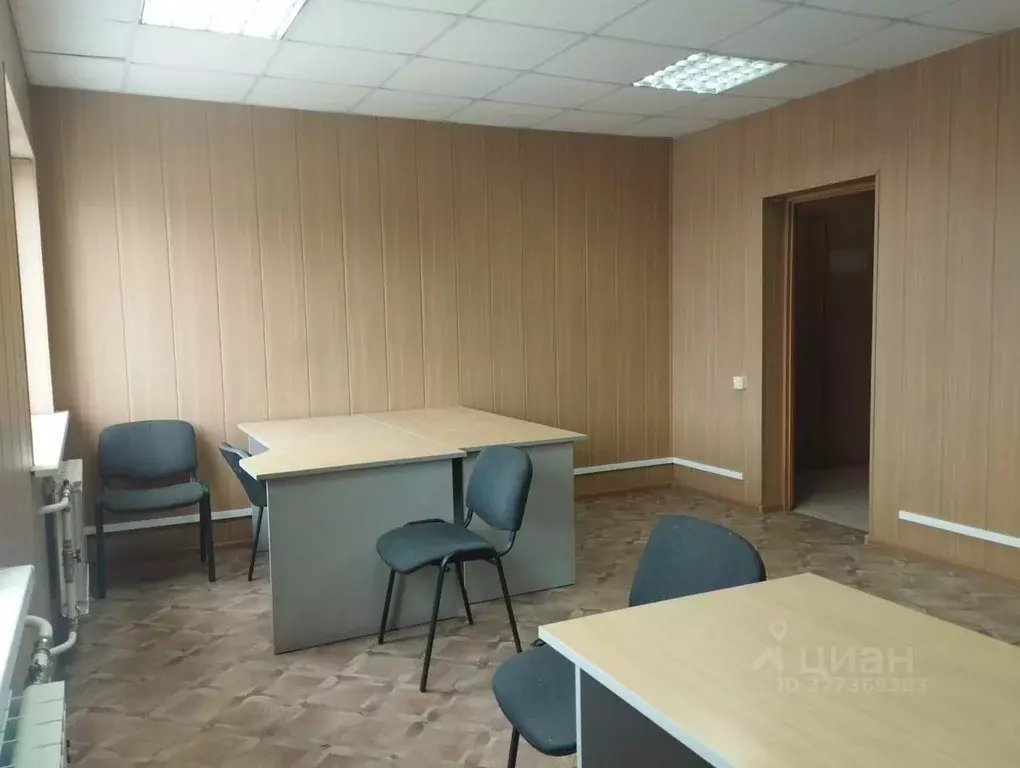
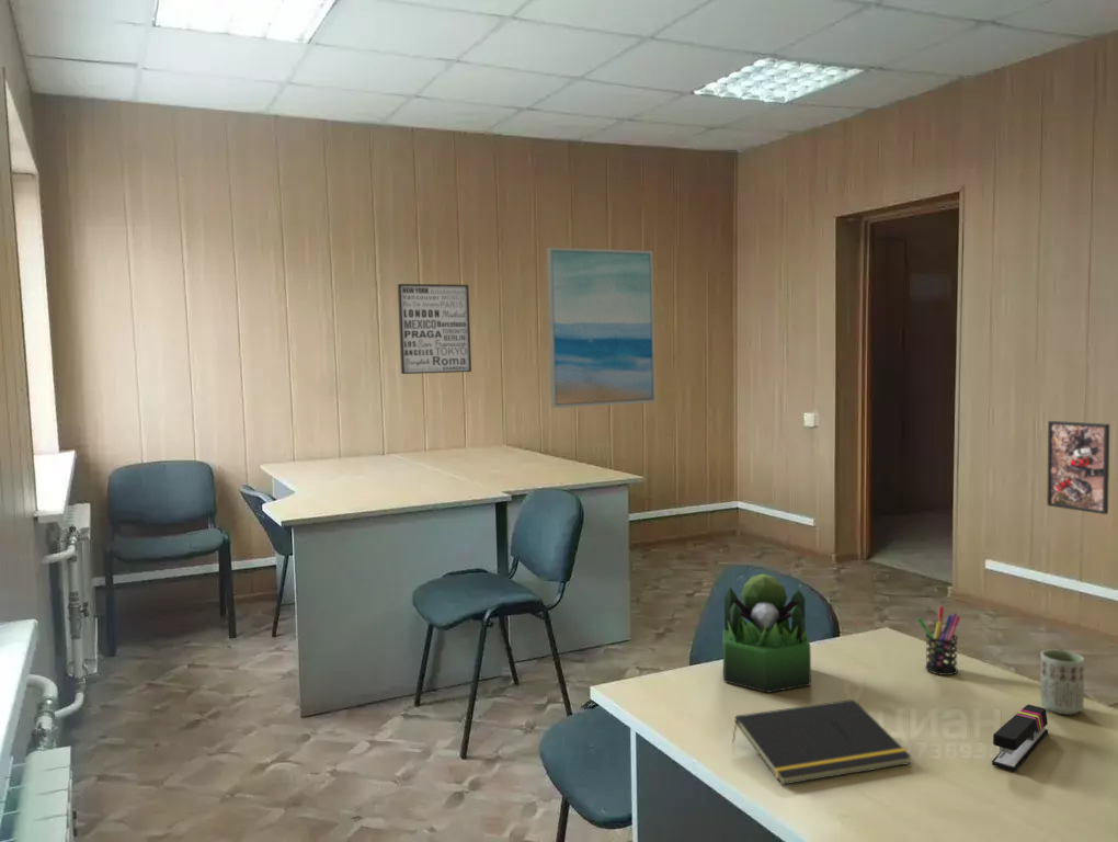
+ wall art (435, 329)
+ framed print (1076, 466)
+ plant (765, 627)
+ notepad (820, 739)
+ pen holder (937, 639)
+ stapler (1020, 732)
+ wall art (602, 328)
+ cup (1061, 682)
